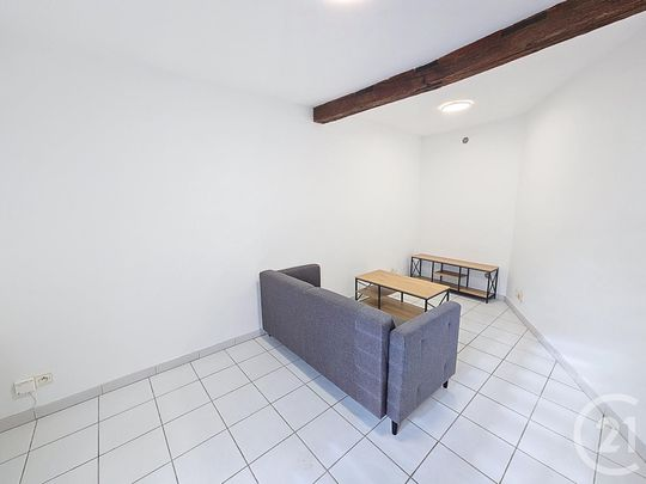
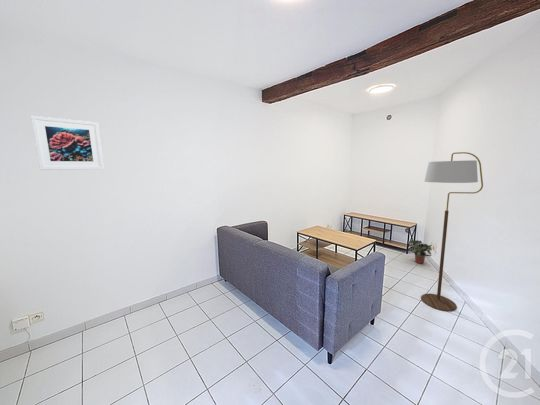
+ floor lamp (446, 231)
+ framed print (70, 144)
+ potted plant (420, 251)
